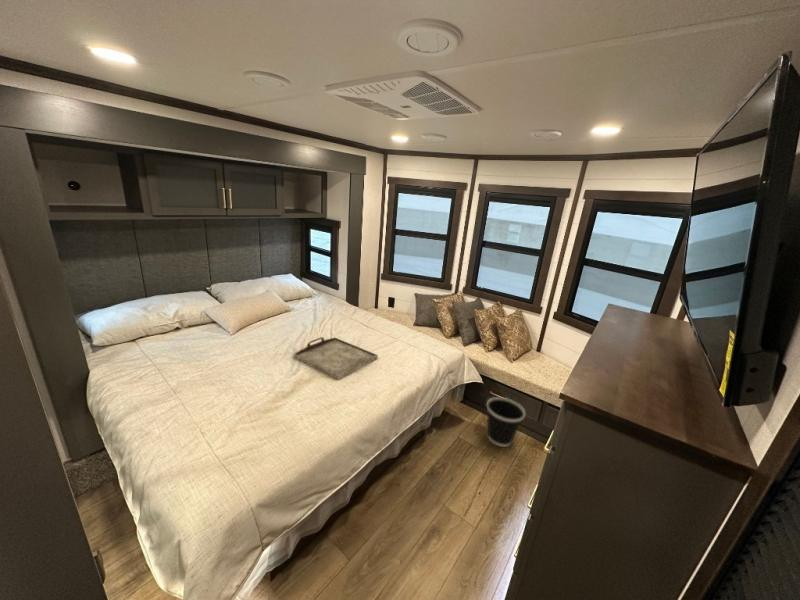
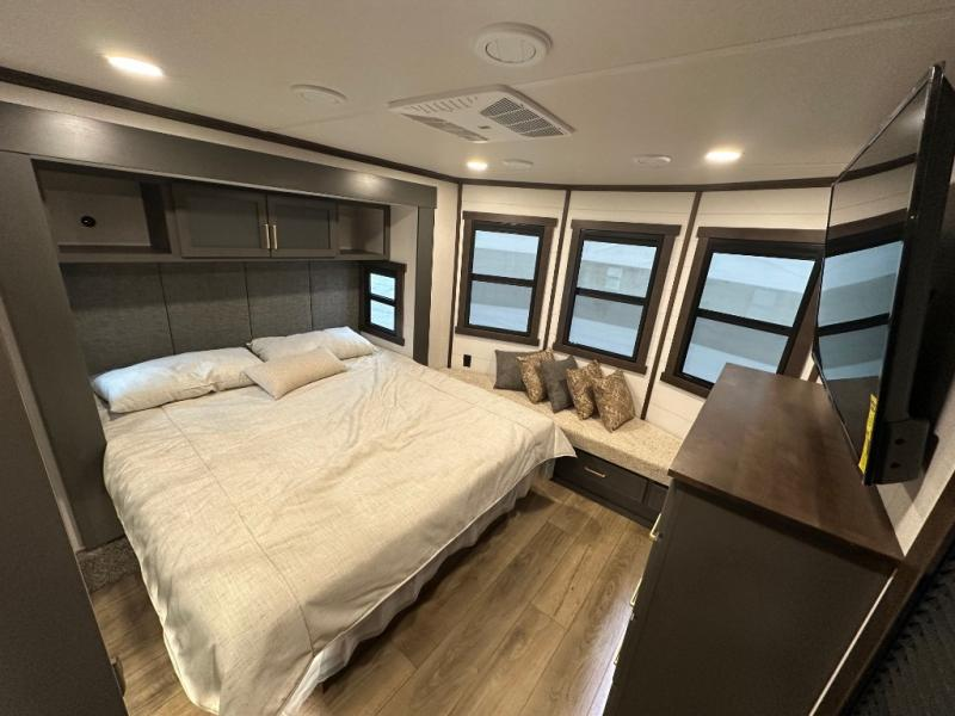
- serving tray (336, 353)
- wastebasket (502, 423)
